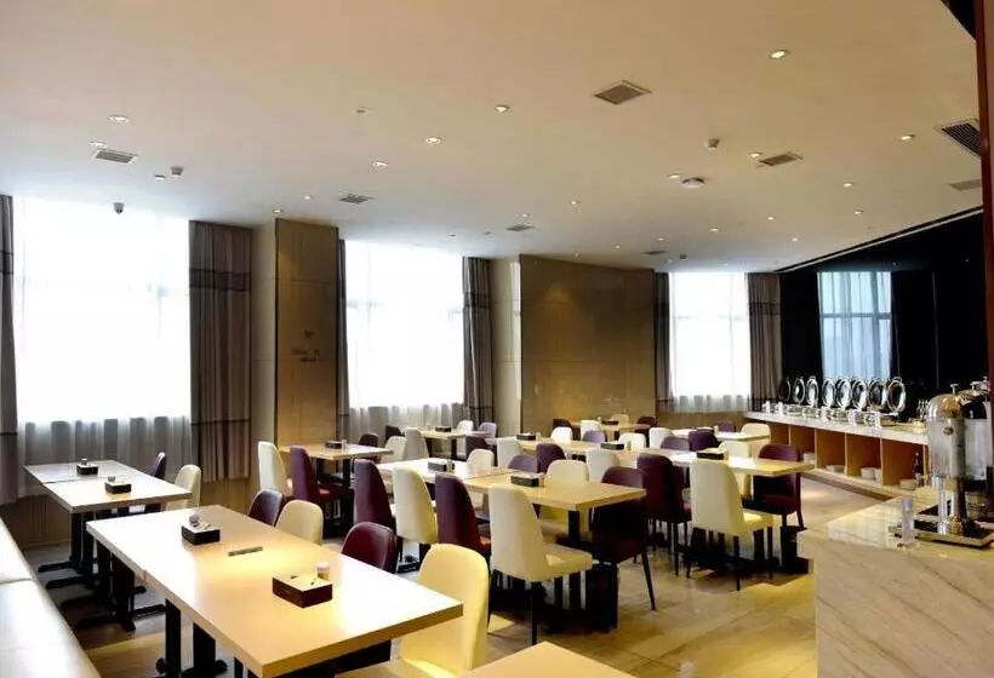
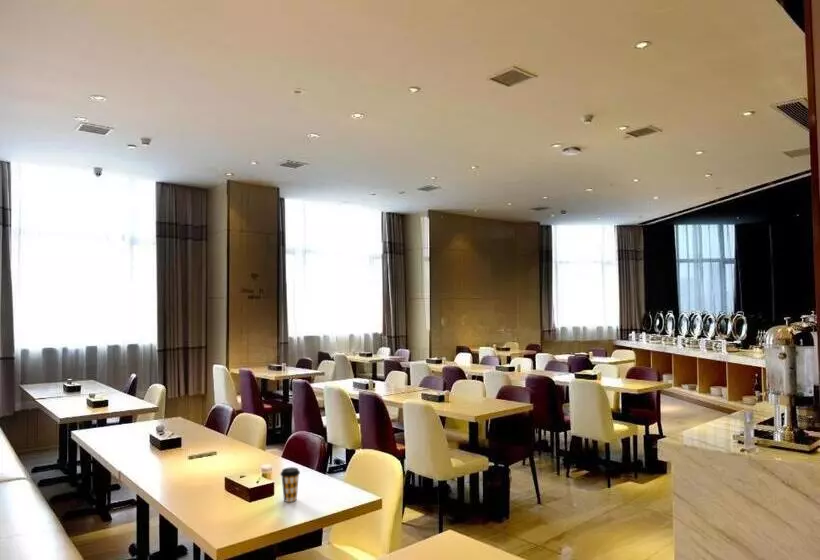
+ coffee cup (290, 484)
